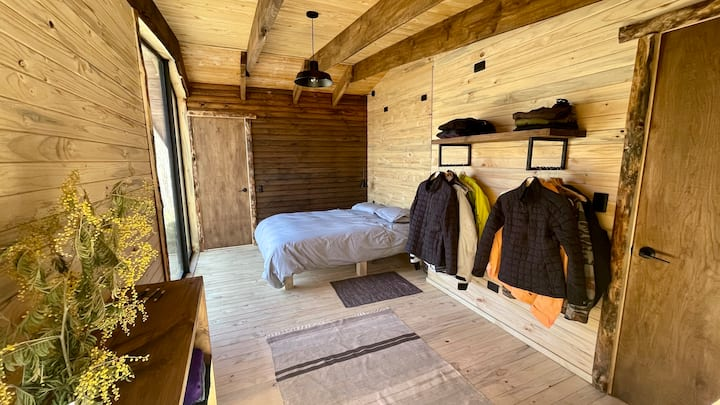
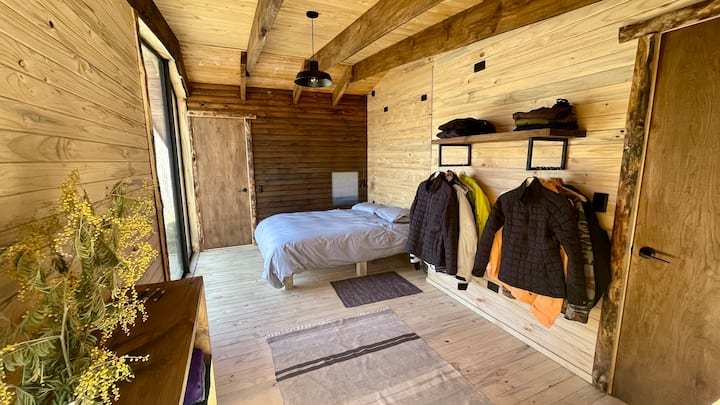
+ wall art (345, 188)
